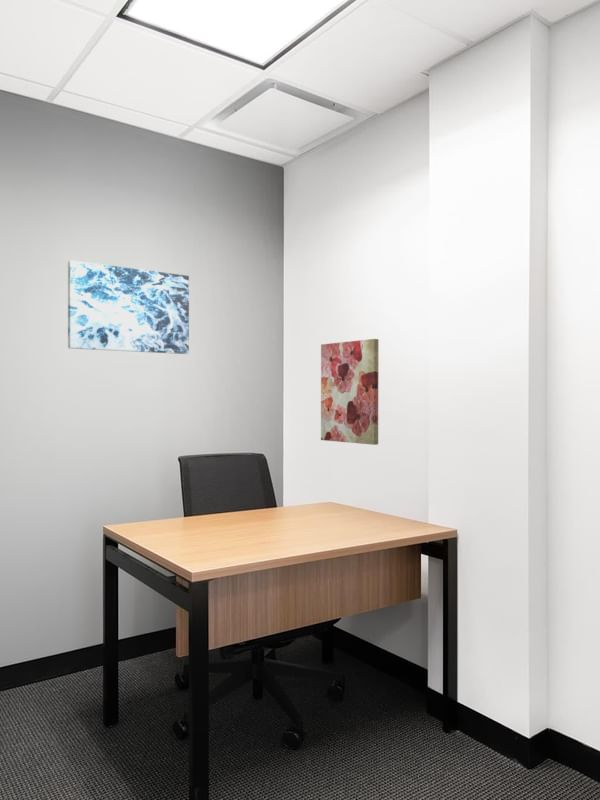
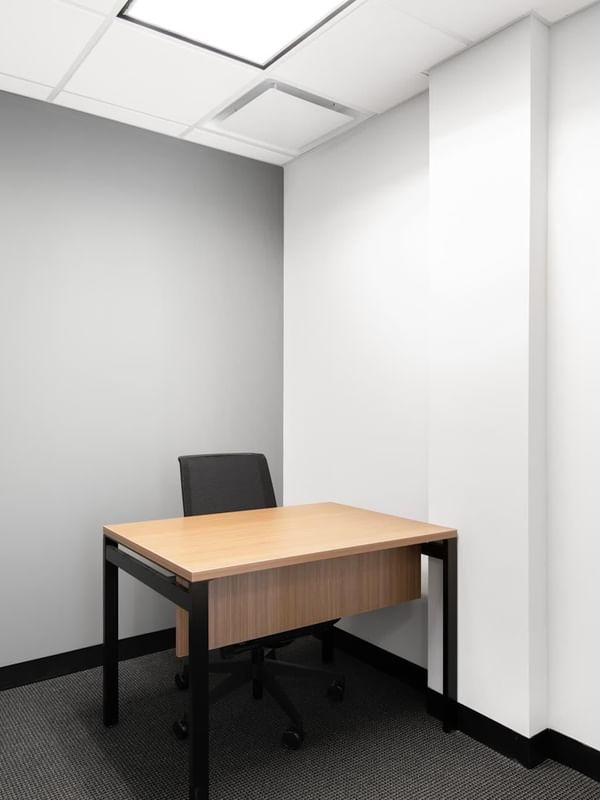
- wall art (131, 310)
- wall art (348, 392)
